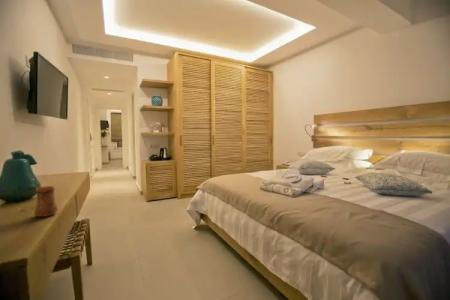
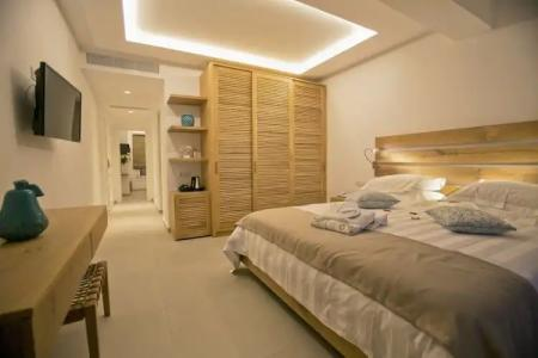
- cup (45, 201)
